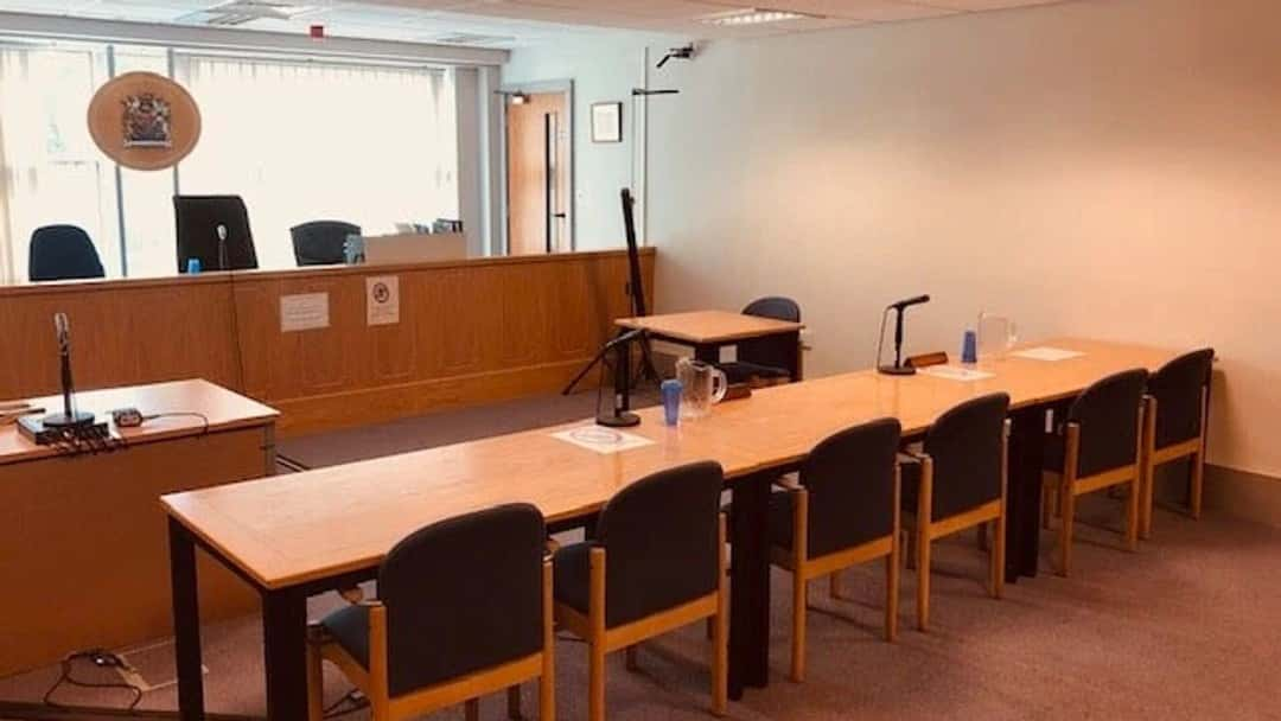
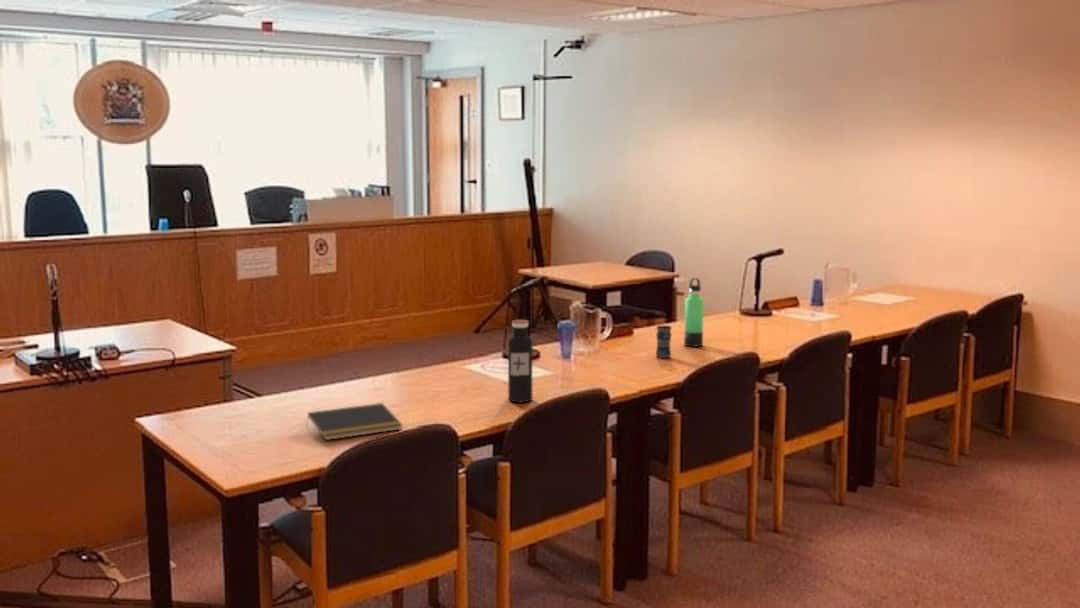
+ jar (663, 341)
+ water bottle (520, 360)
+ notepad (355, 420)
+ thermos bottle (694, 311)
